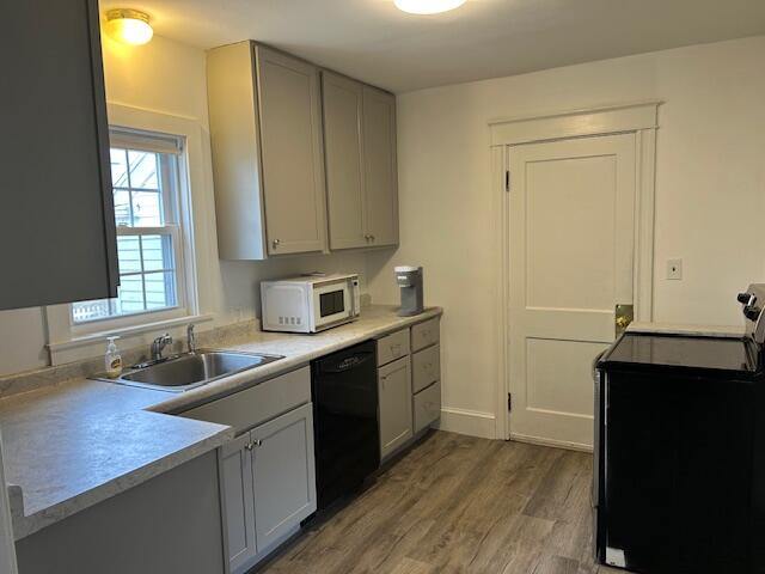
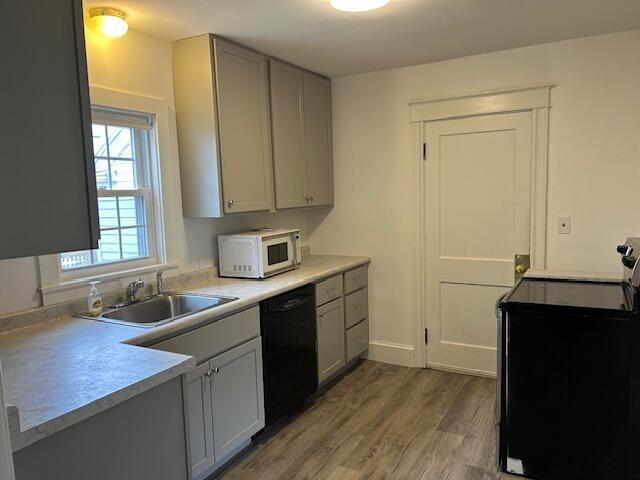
- coffee maker (409, 289)
